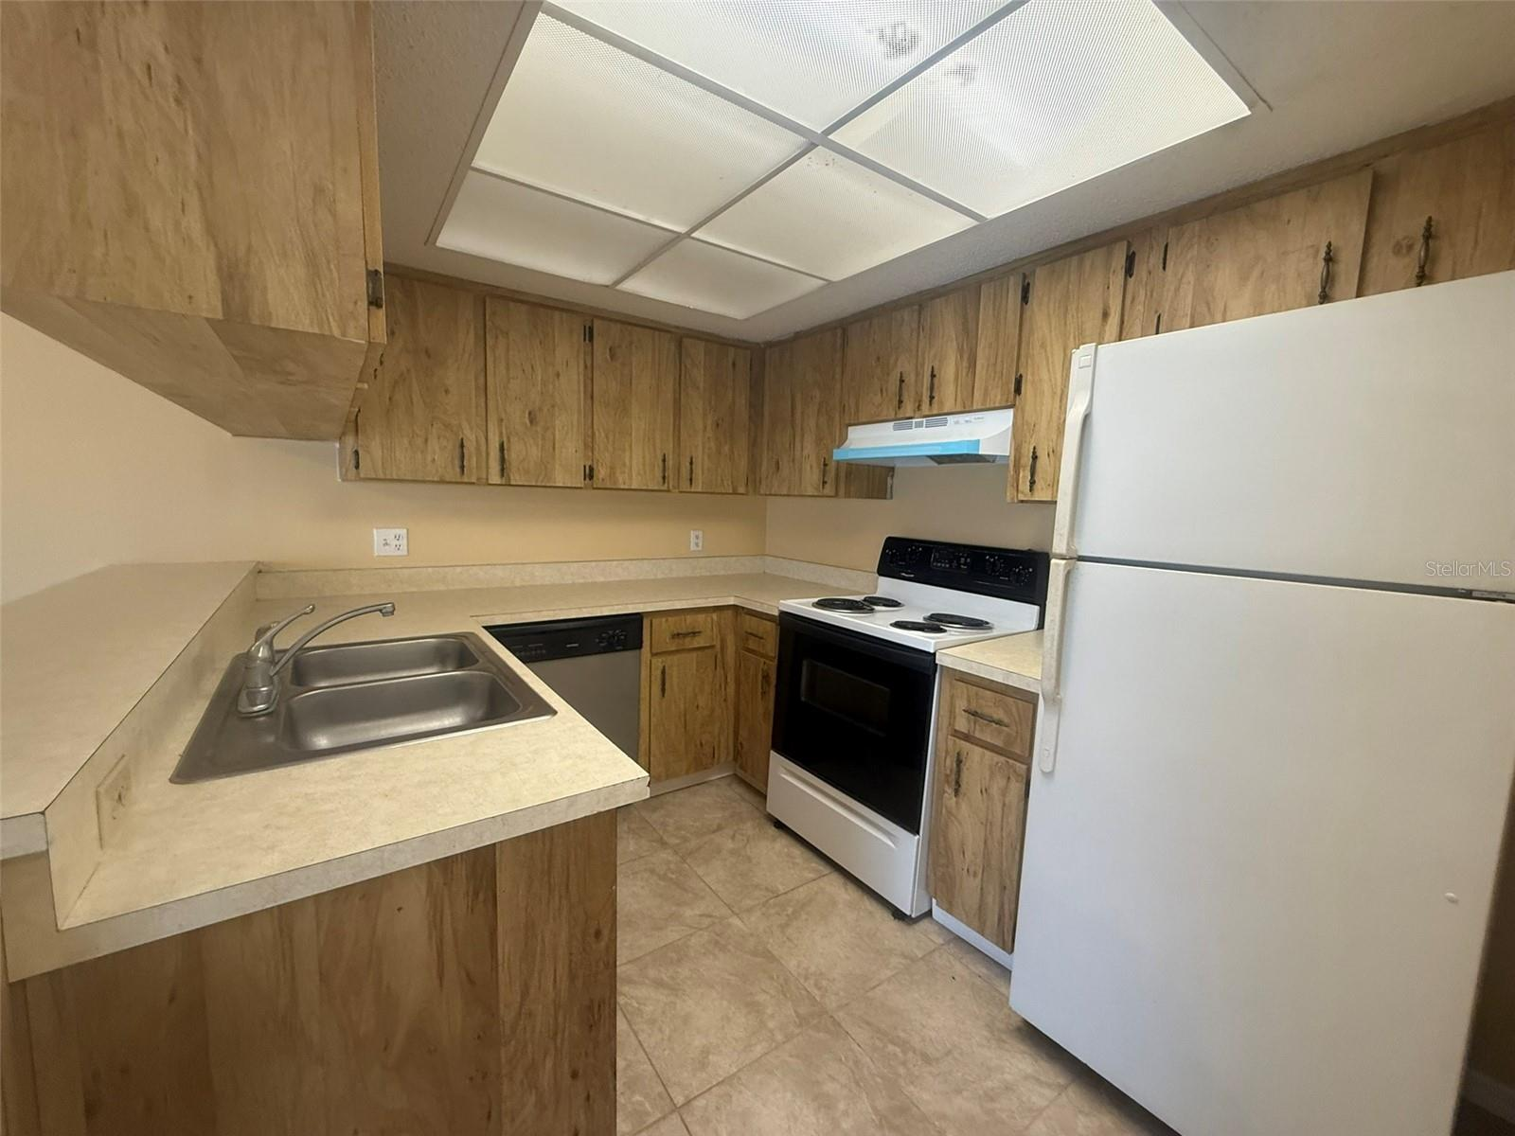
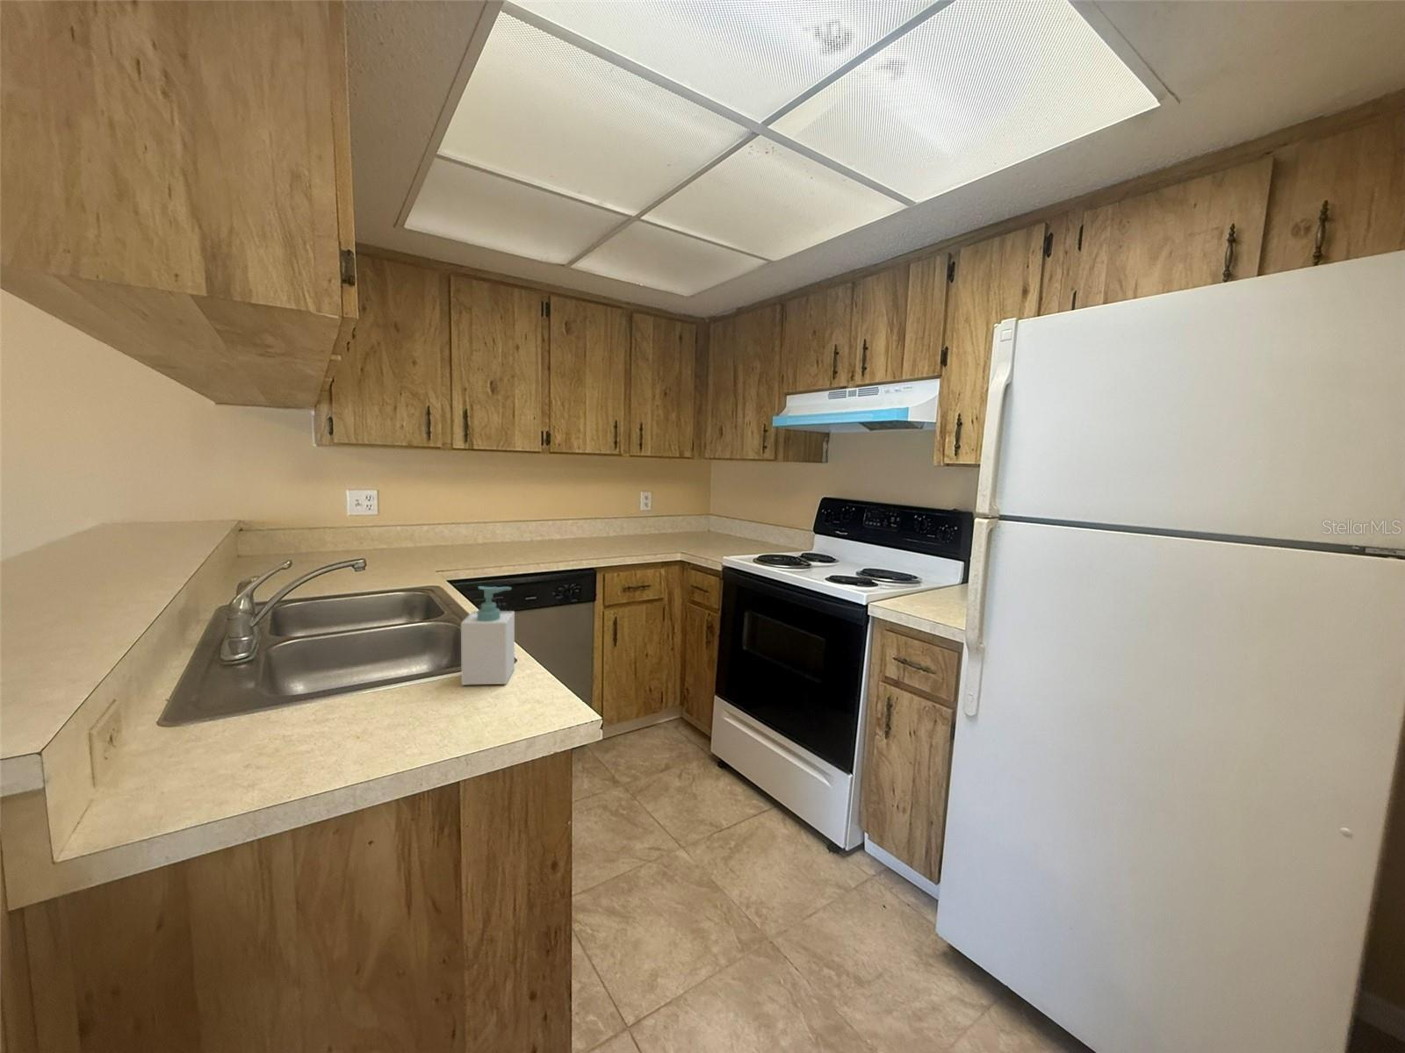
+ soap bottle (489, 632)
